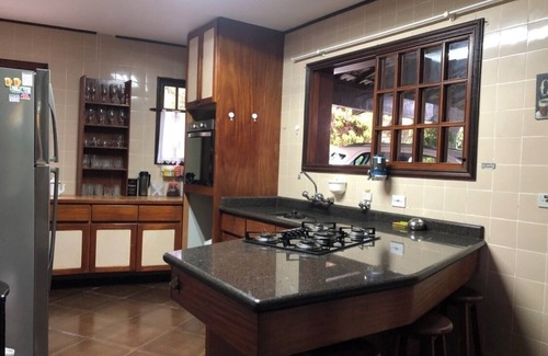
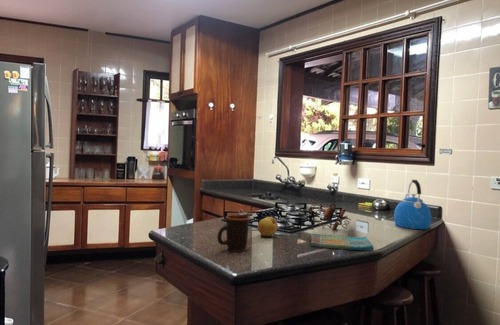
+ teapot (329, 214)
+ fruit (267, 226)
+ mug (233, 233)
+ kettle (411, 202)
+ dish towel (340, 241)
